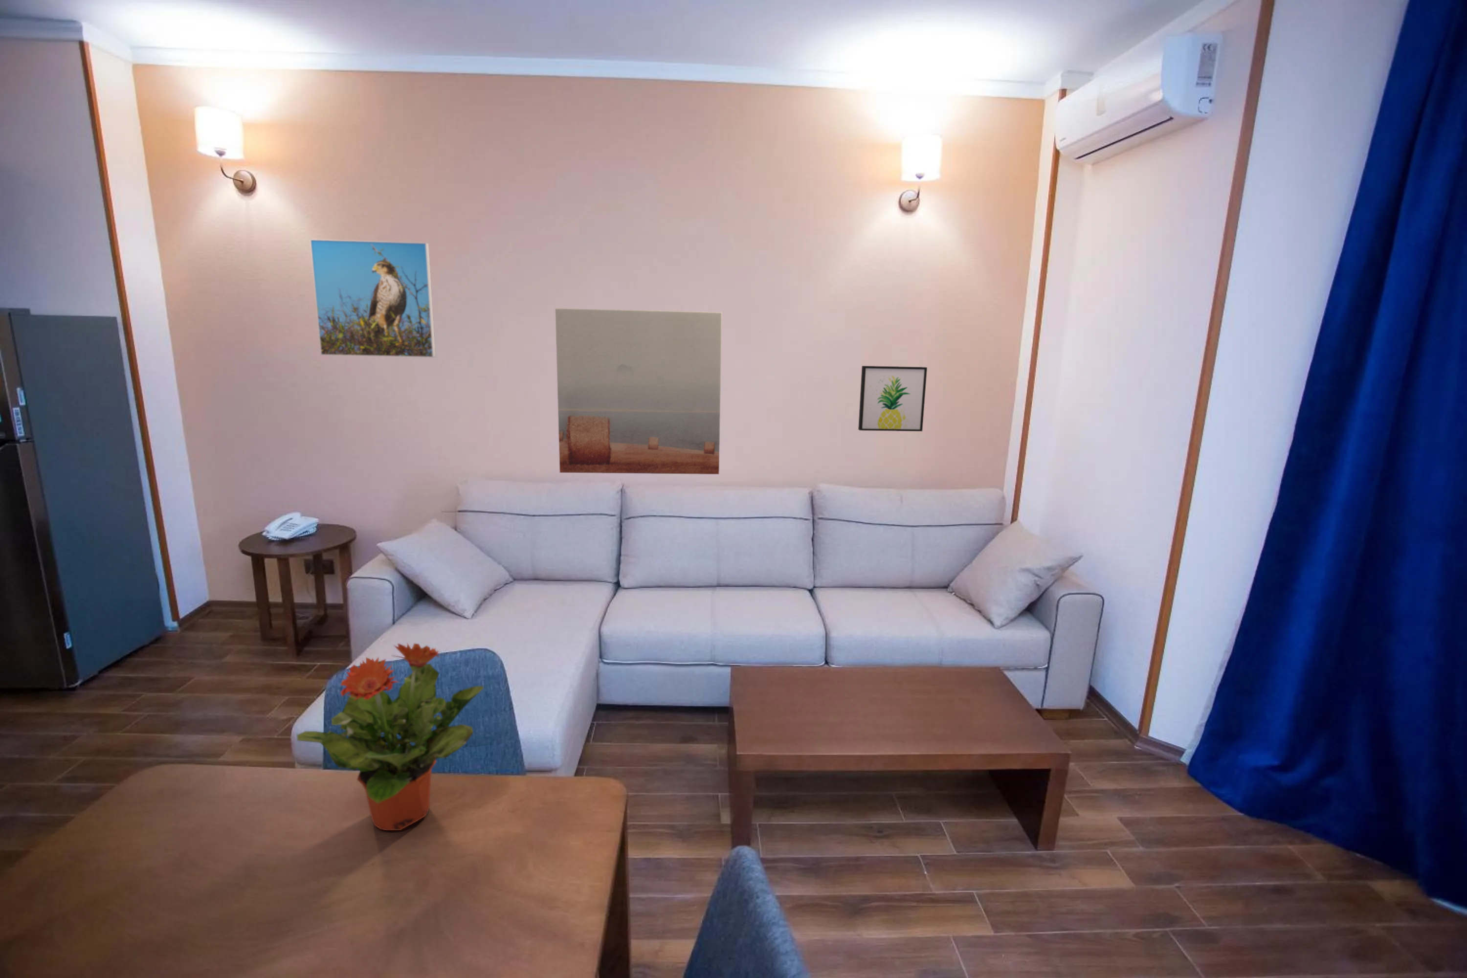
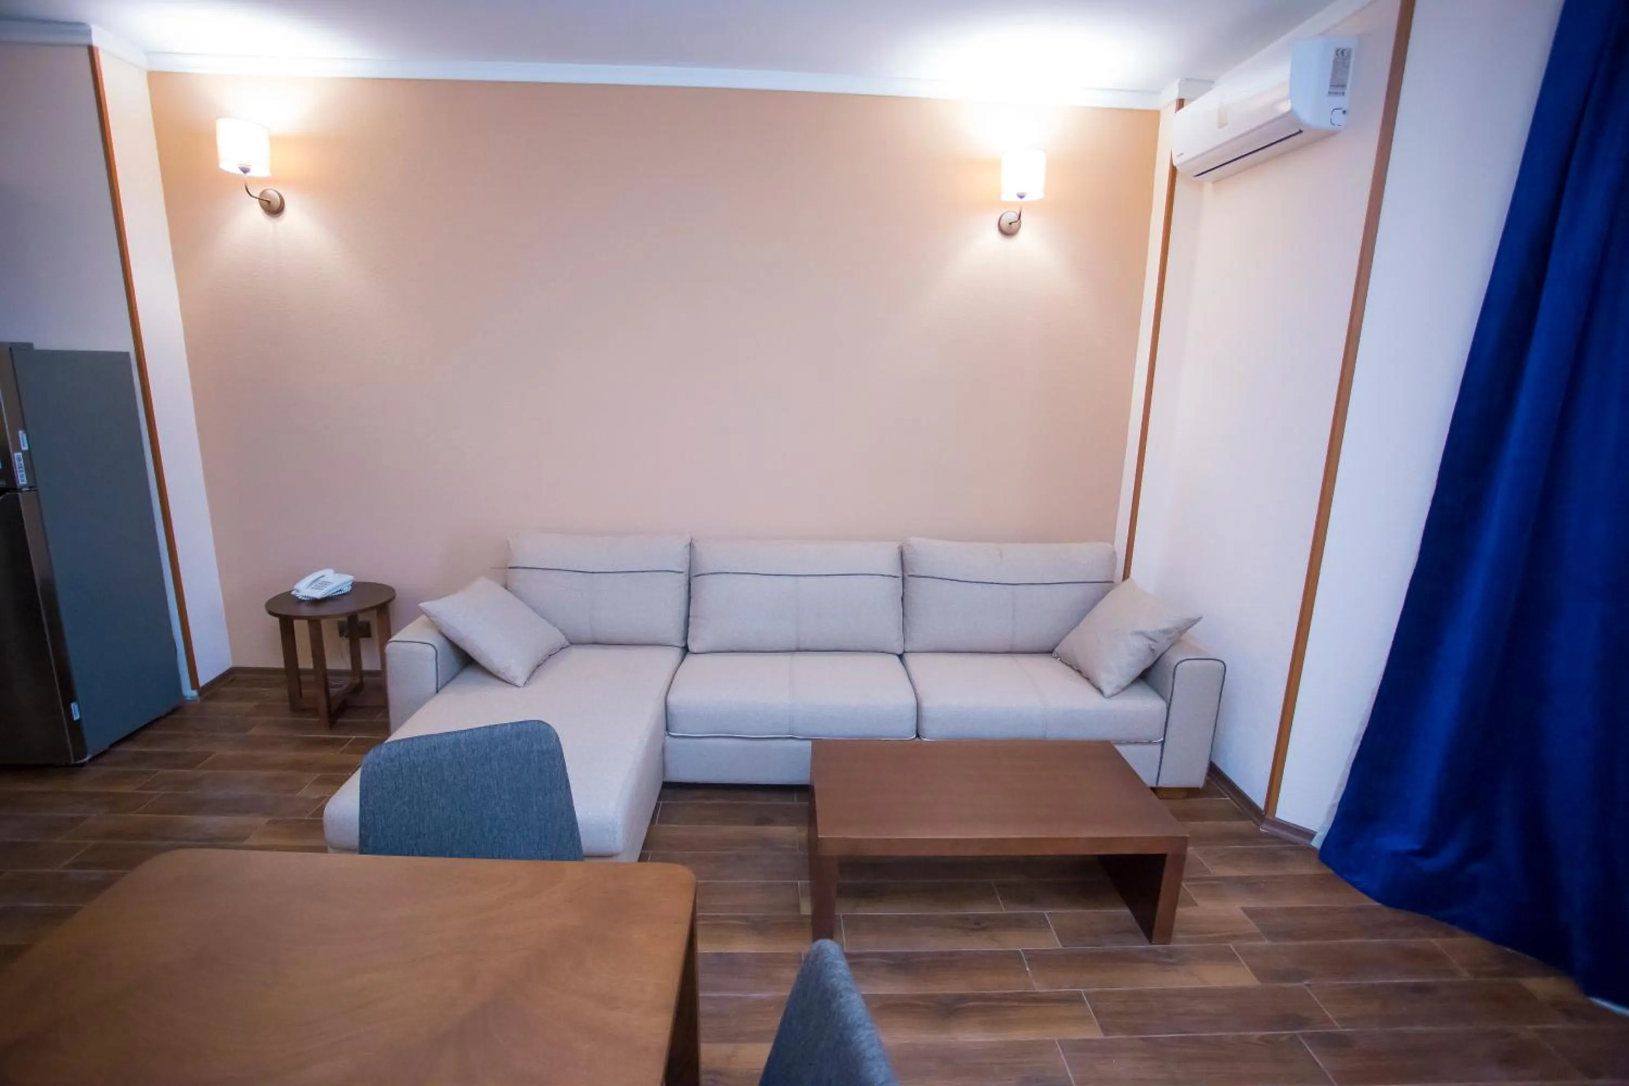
- wall art (640, 393)
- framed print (374, 300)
- potted plant (398, 734)
- wall art (892, 398)
